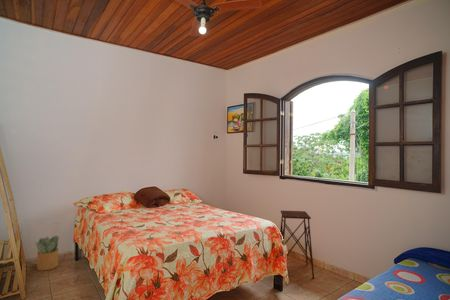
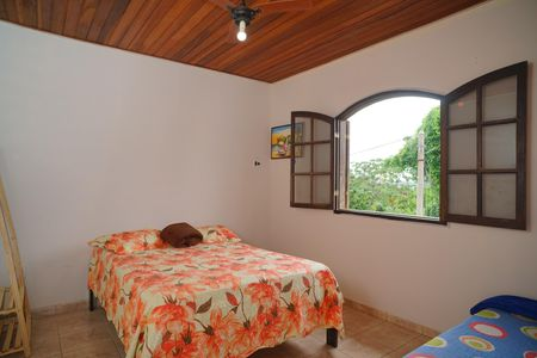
- potted plant (46, 252)
- side table (295, 240)
